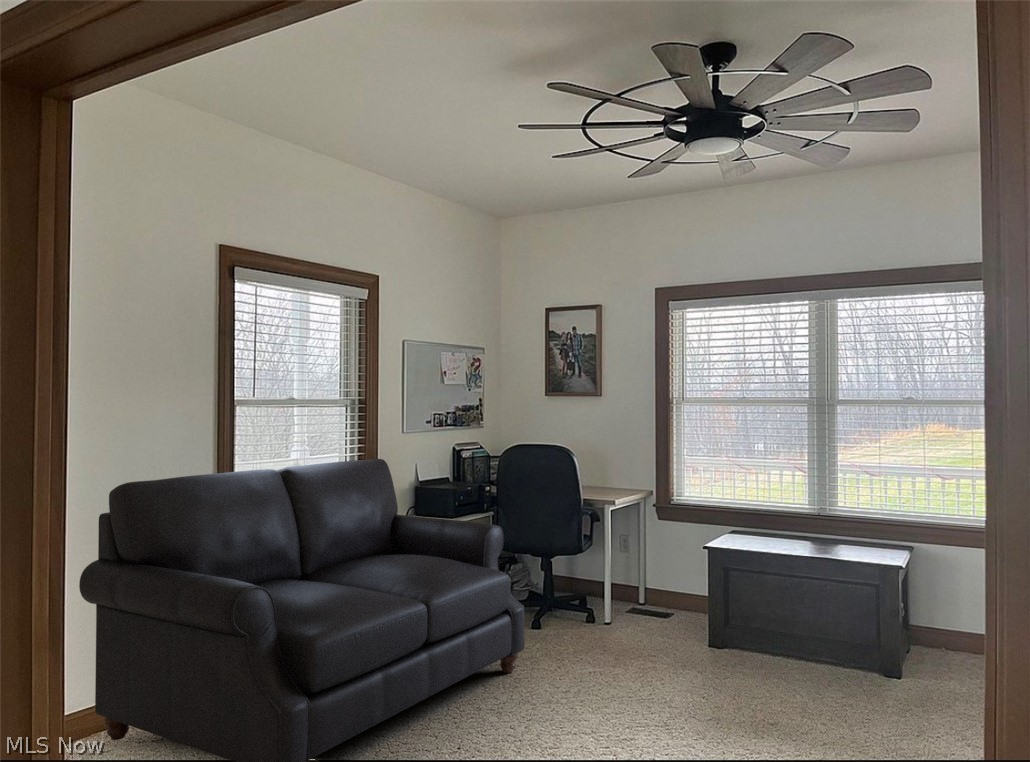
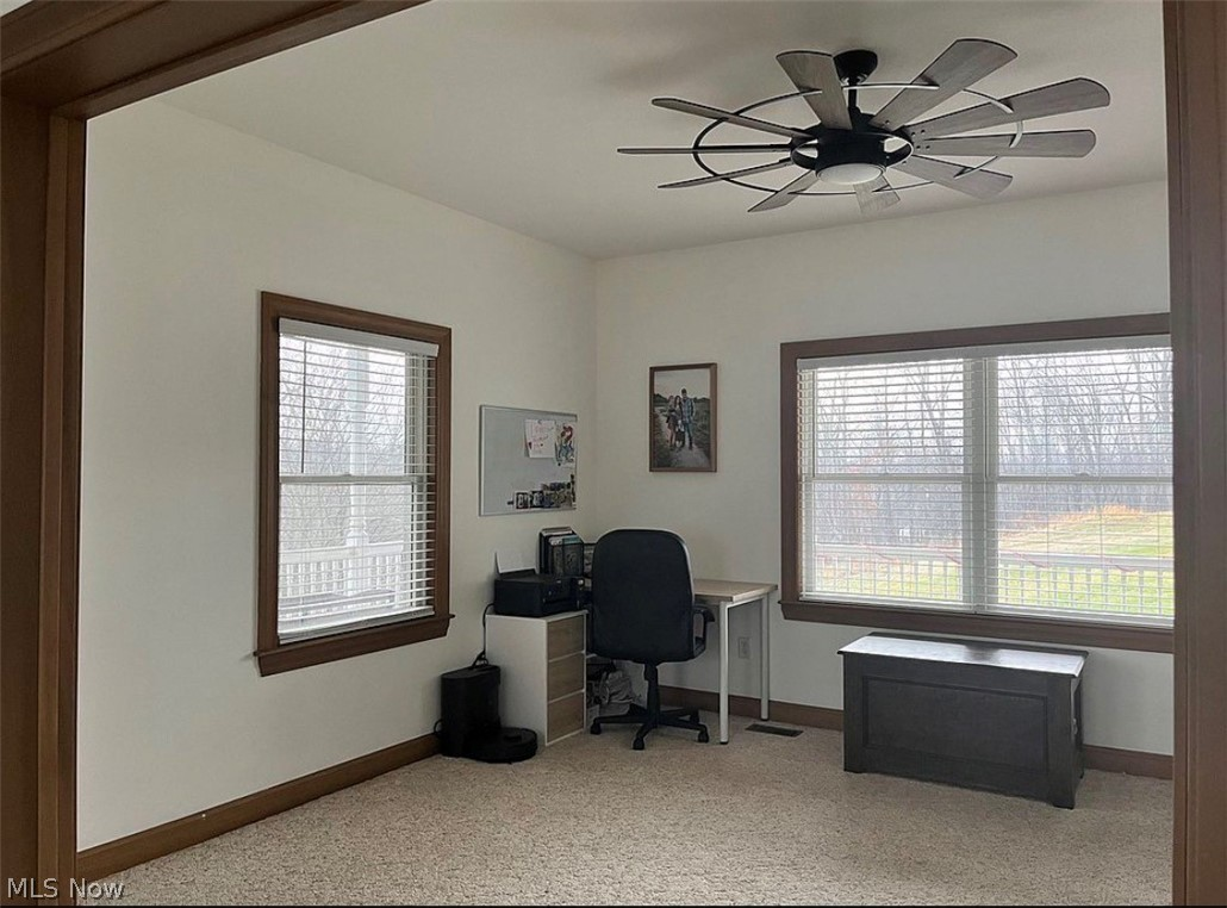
- sofa (334, 585)
